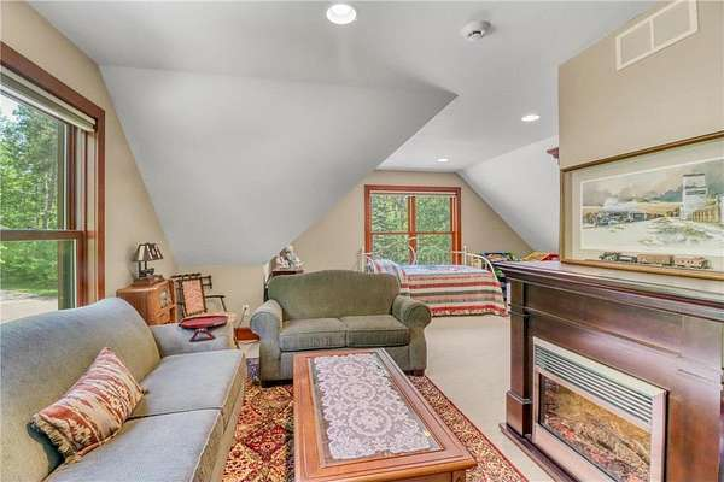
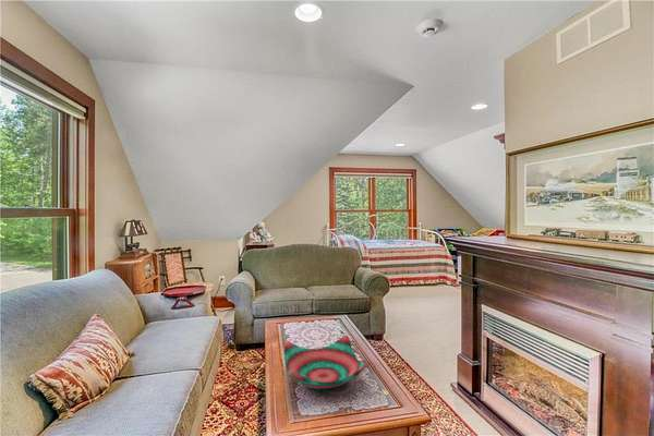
+ decorative bowl (323, 364)
